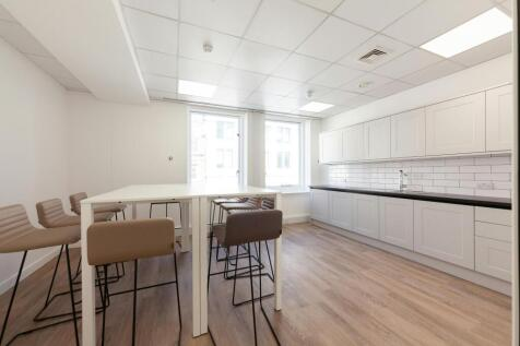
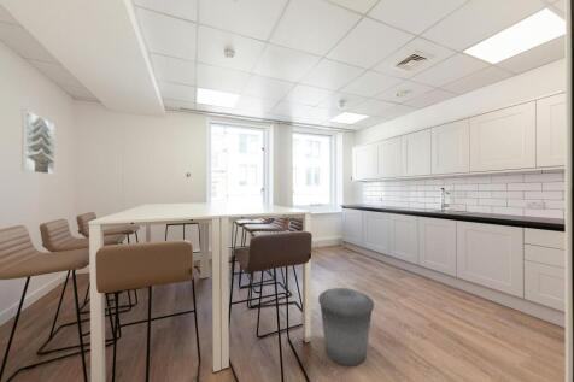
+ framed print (40, 145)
+ trash can (345, 321)
